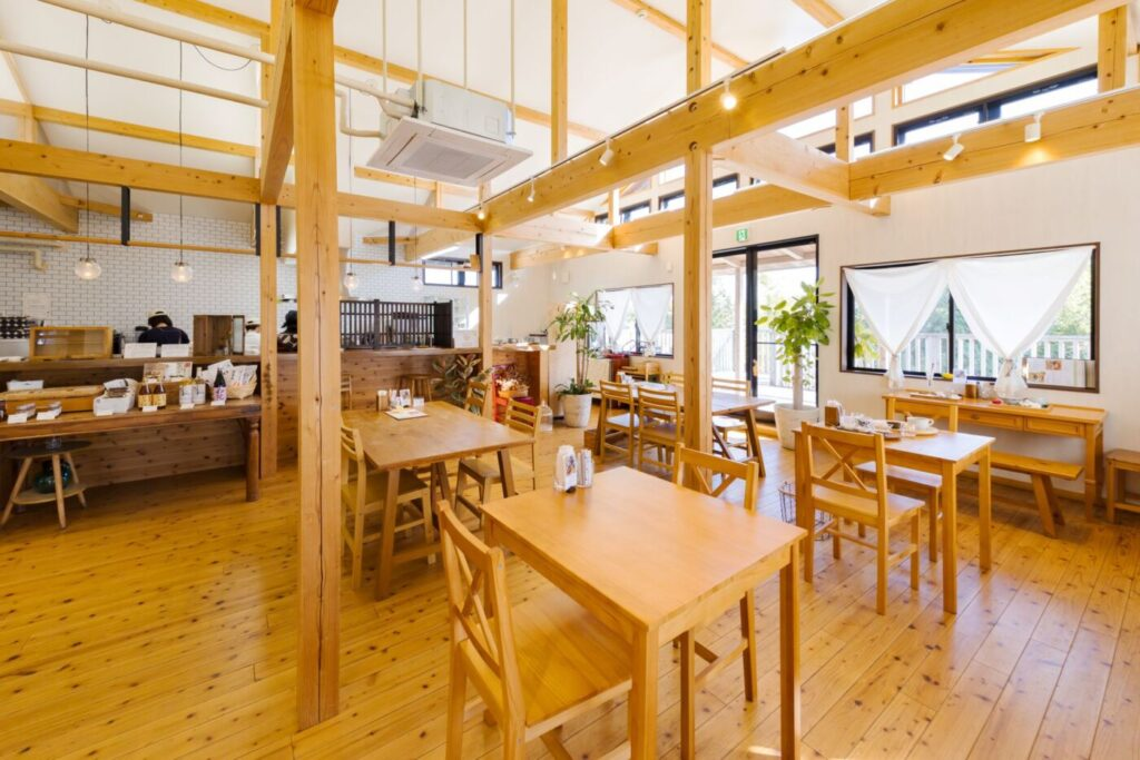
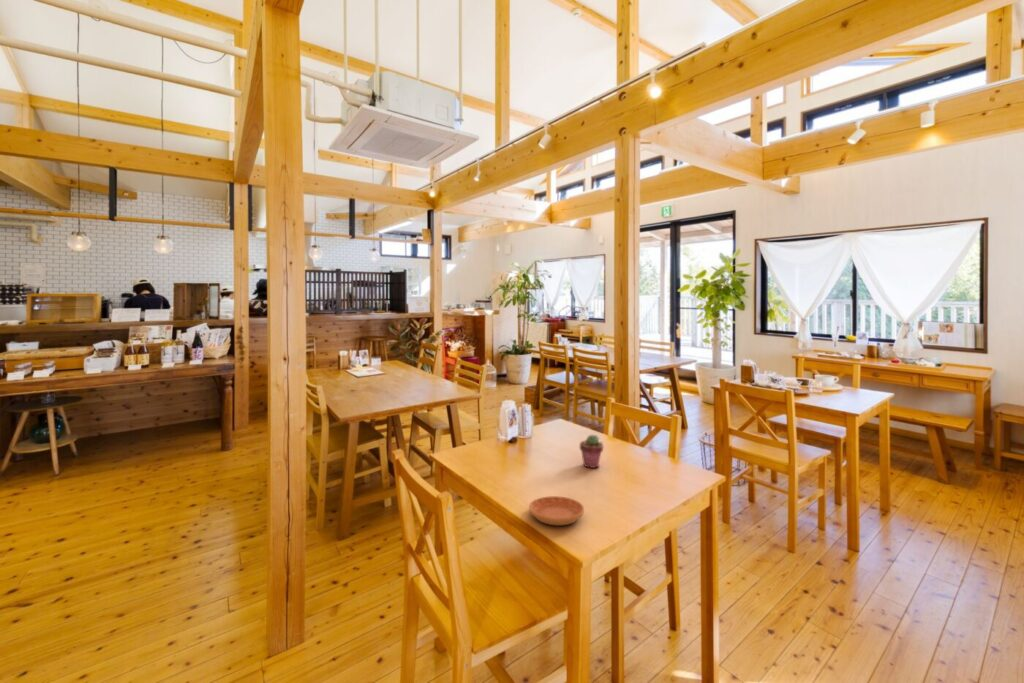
+ potted succulent (591, 450)
+ saucer (556, 511)
